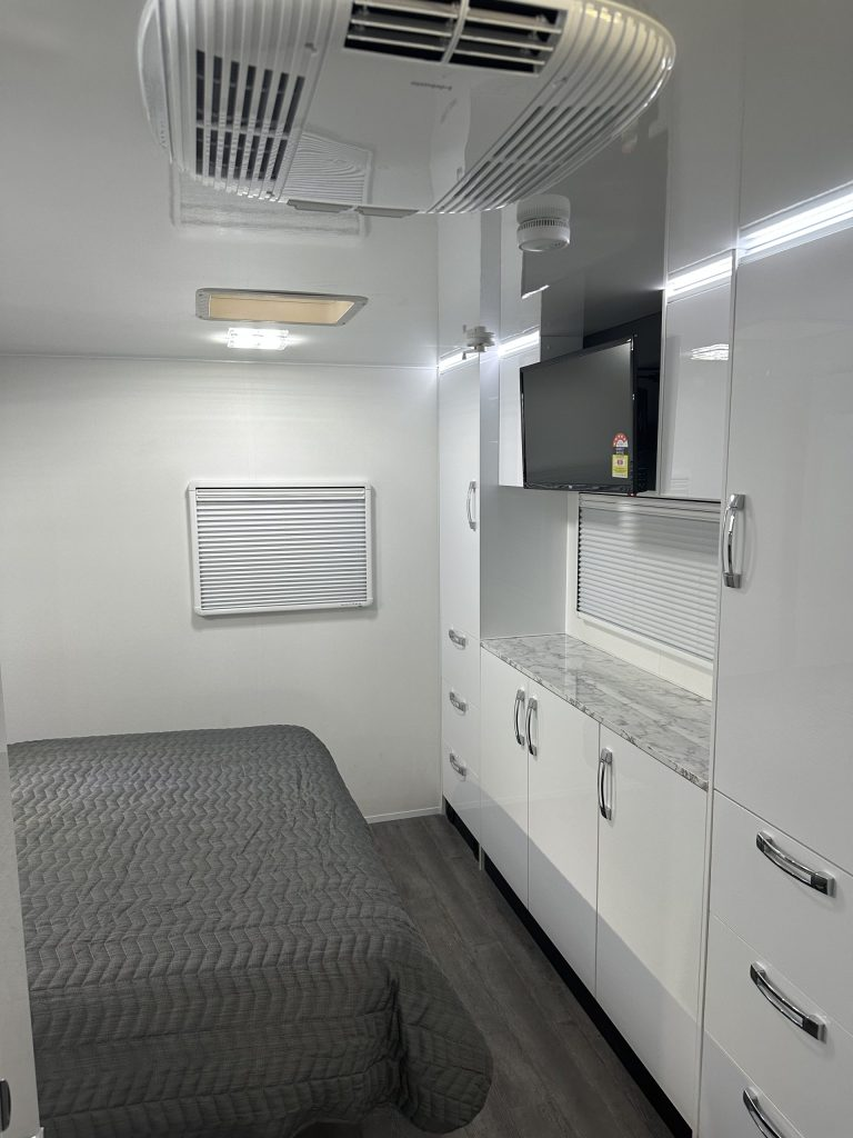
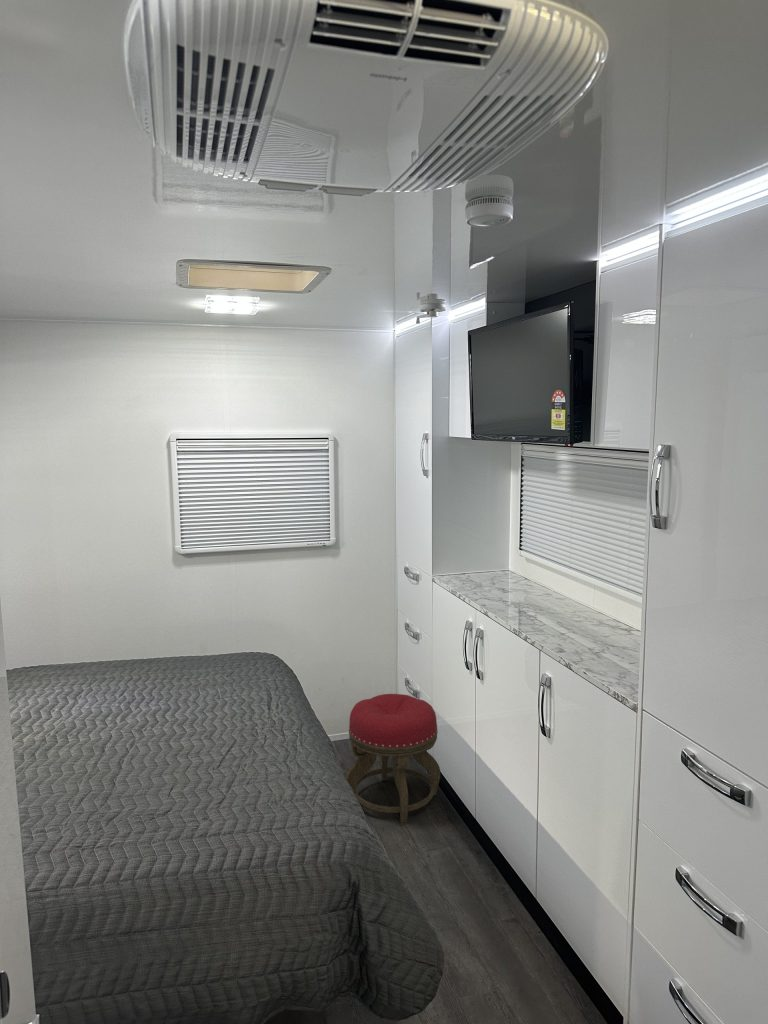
+ stool (393, 753)
